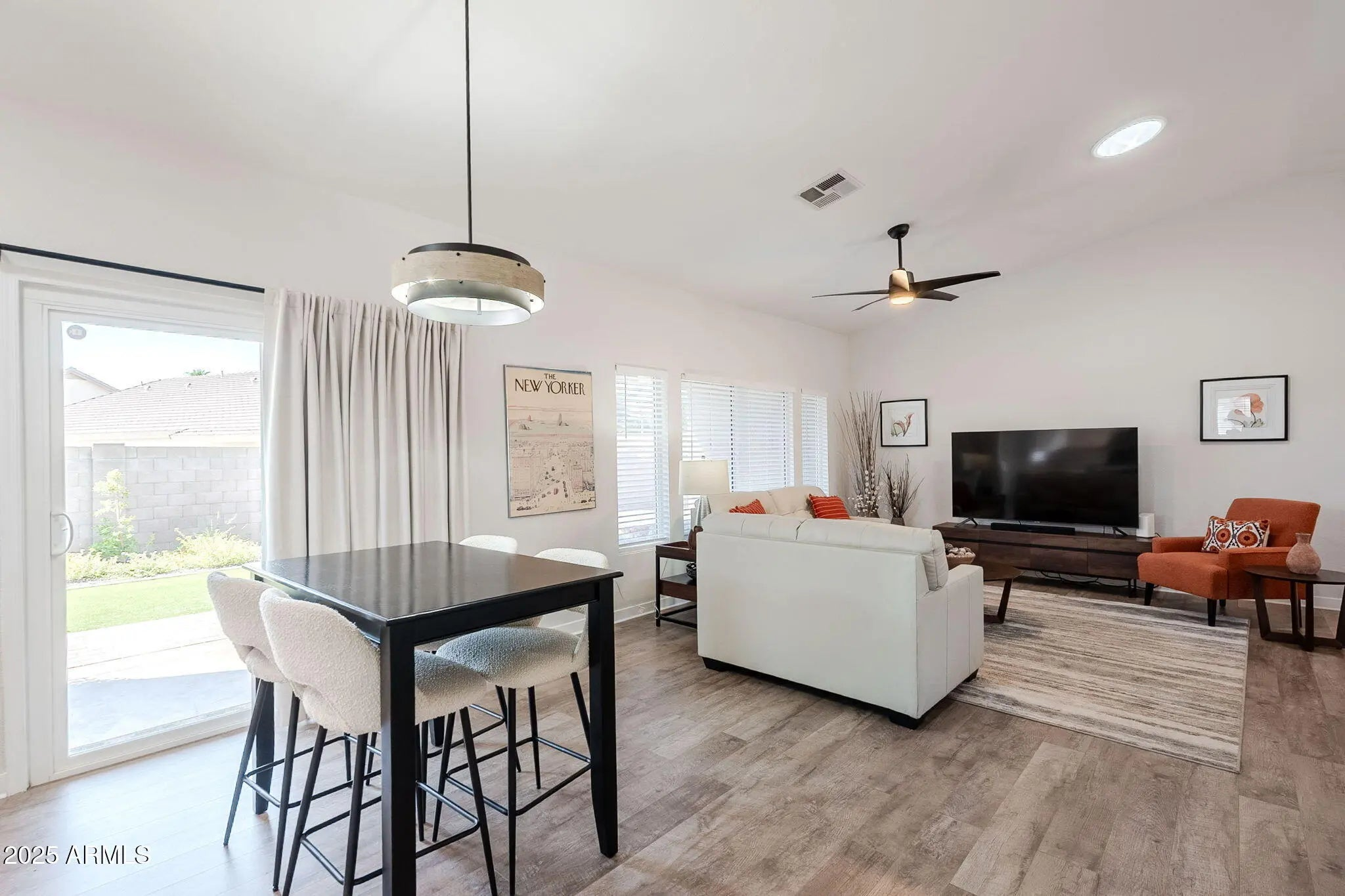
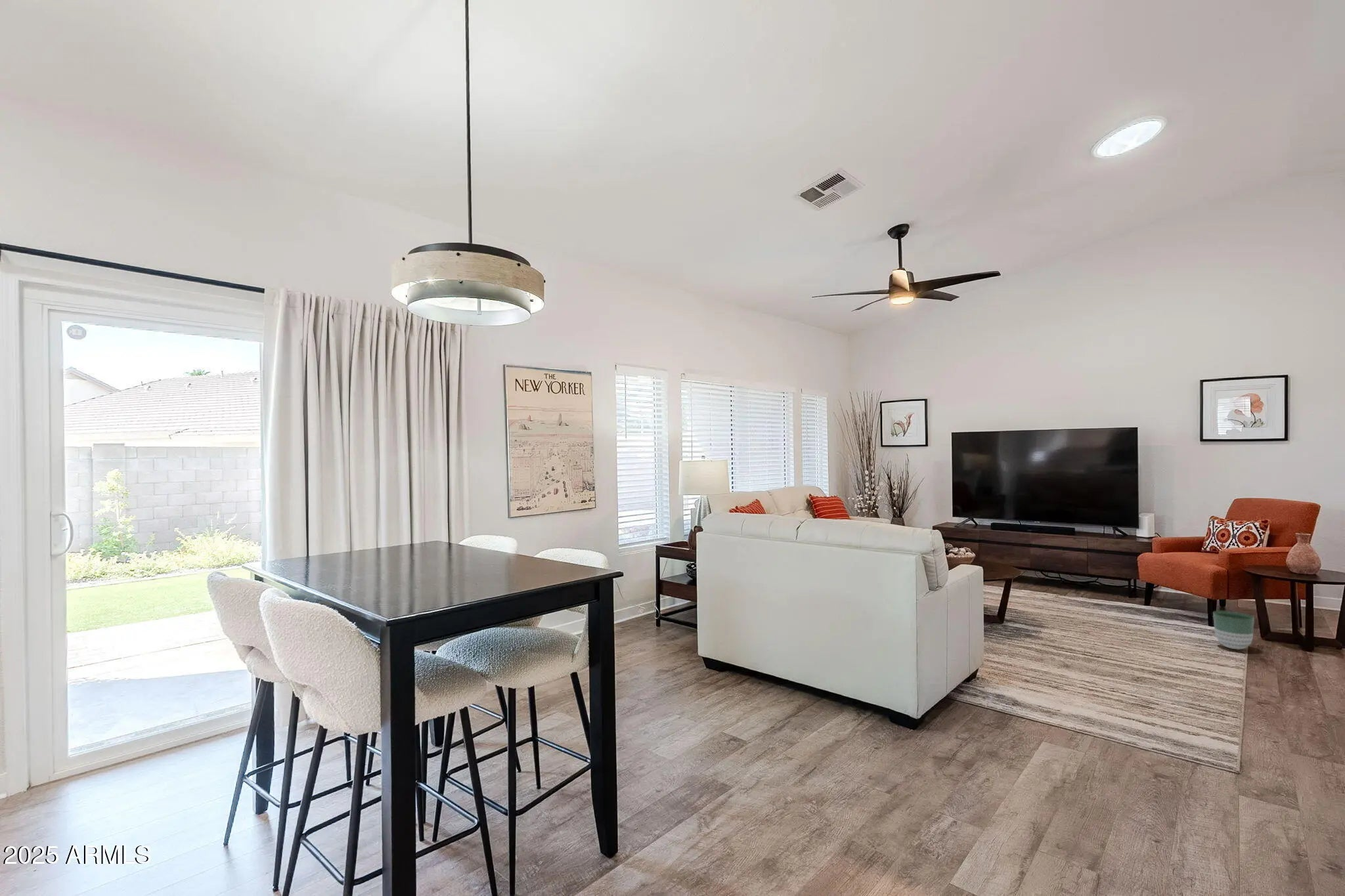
+ planter (1233, 631)
